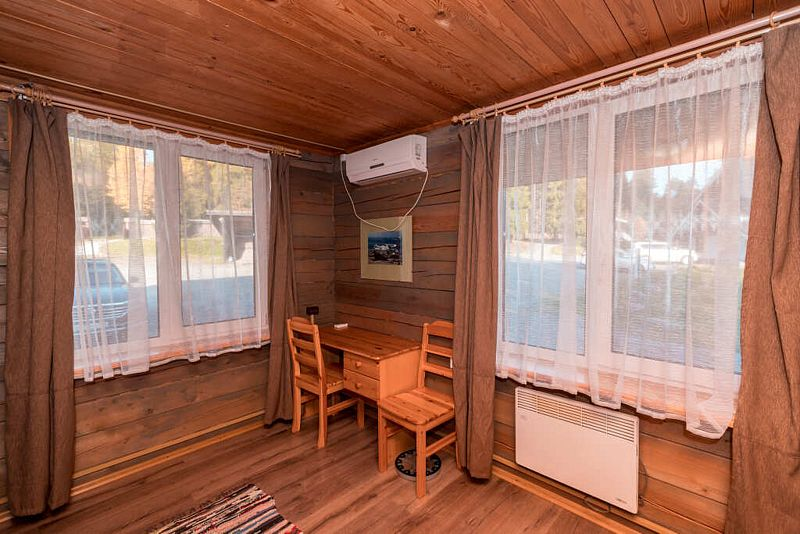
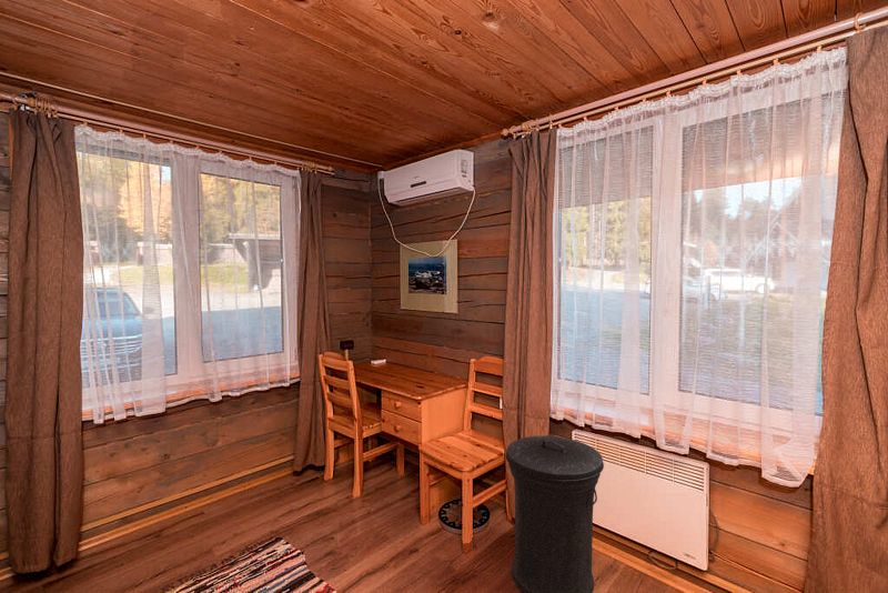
+ trash can (552, 509)
